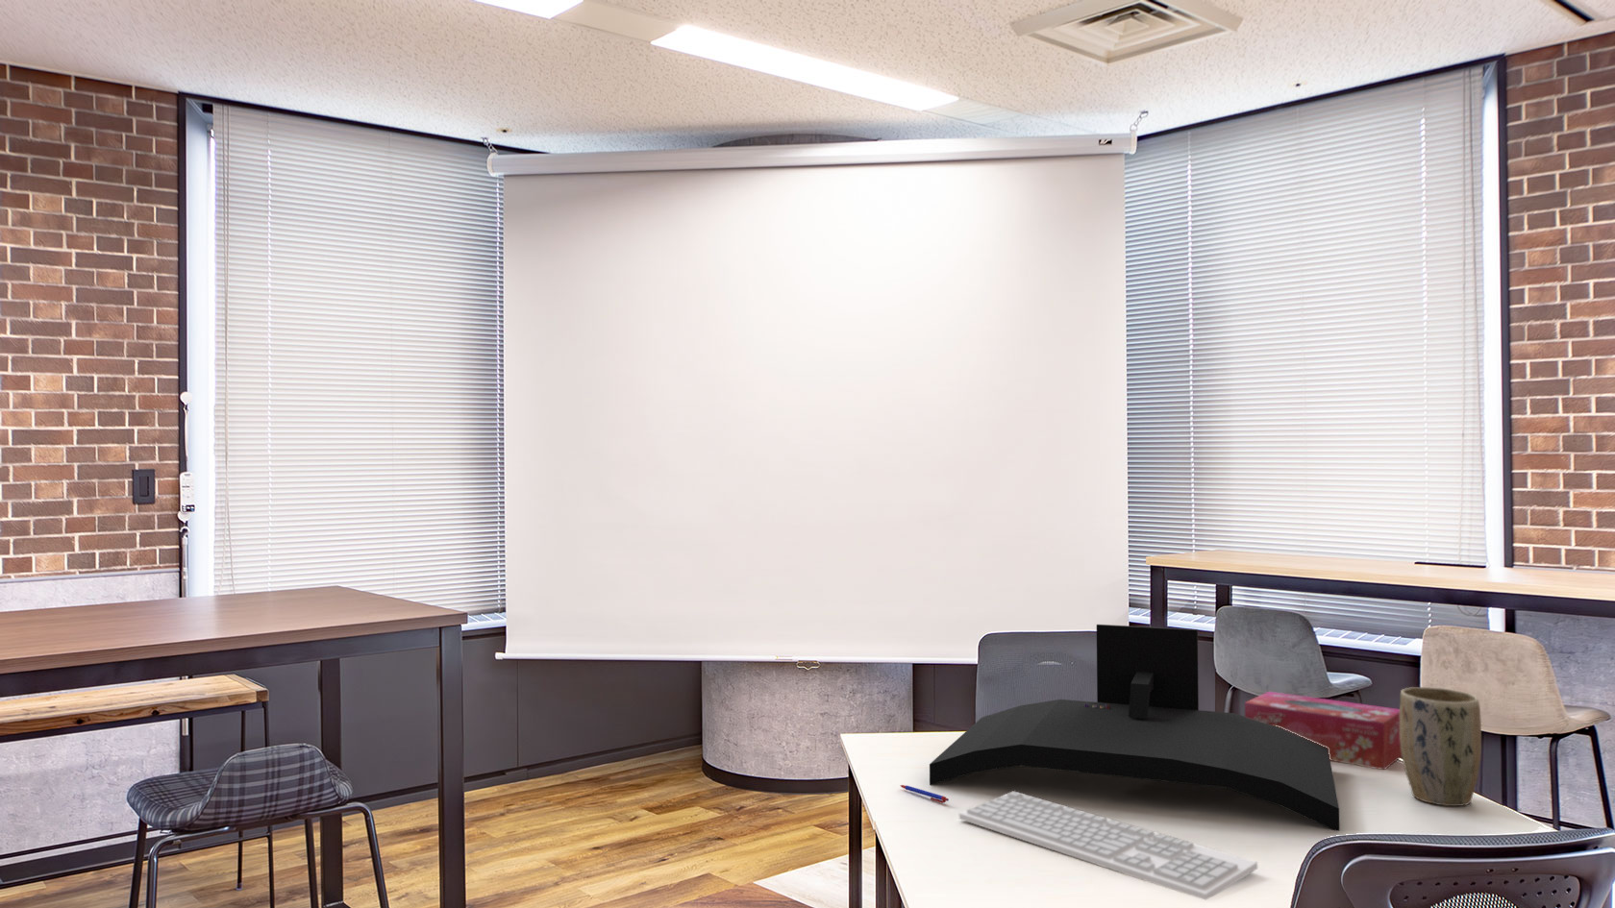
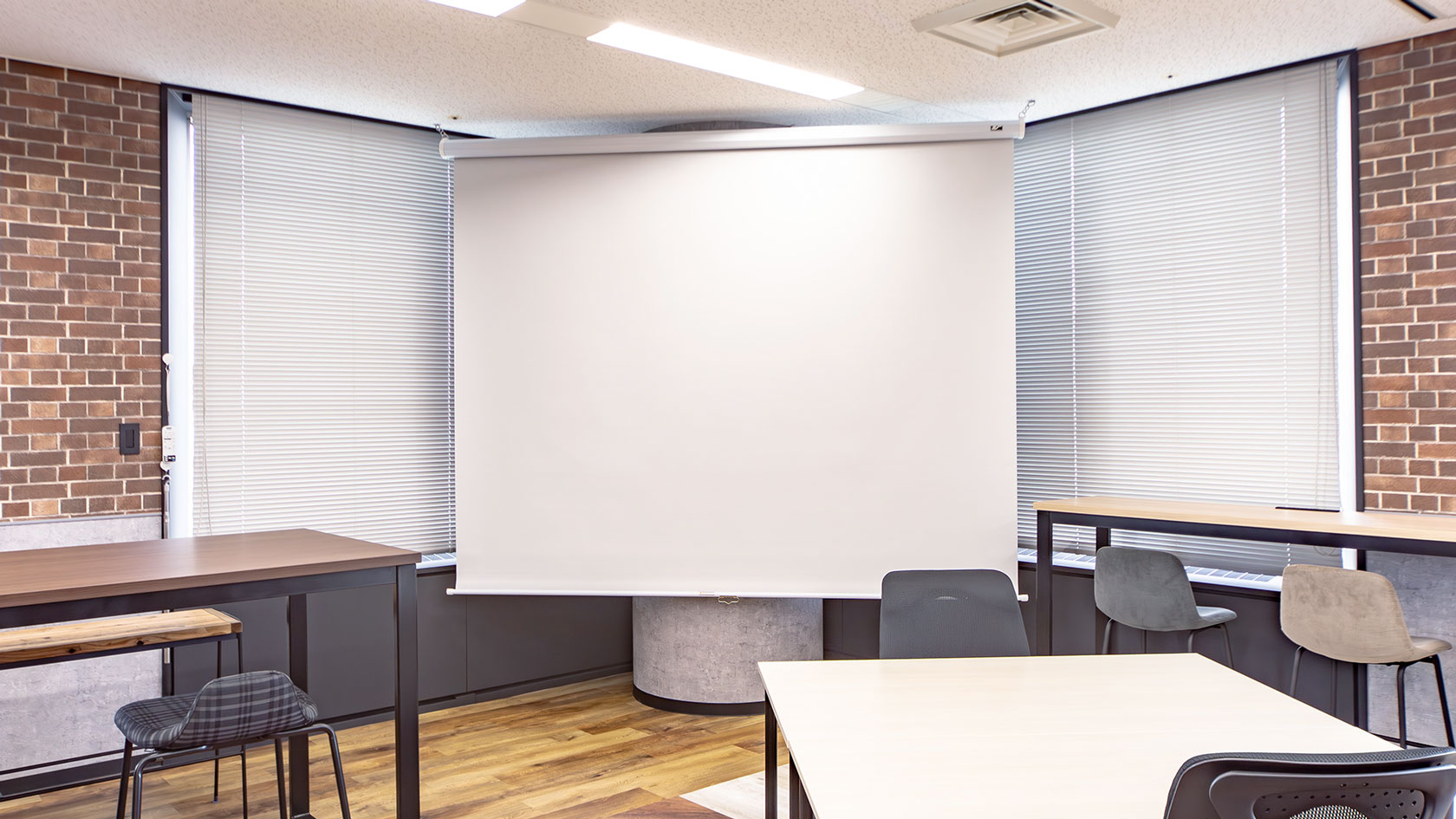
- pen (923, 792)
- plant pot (1439, 746)
- keyboard (1097, 837)
- computer monitor (1132, 708)
- tissue box (1323, 727)
